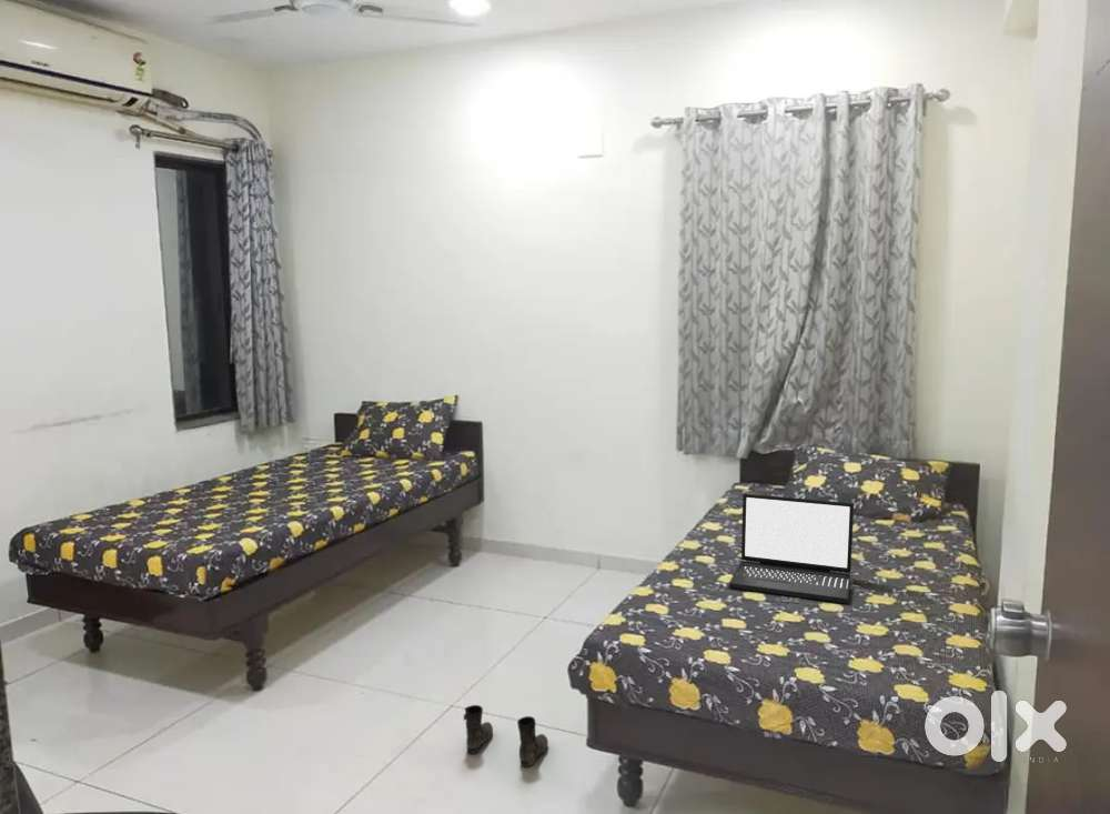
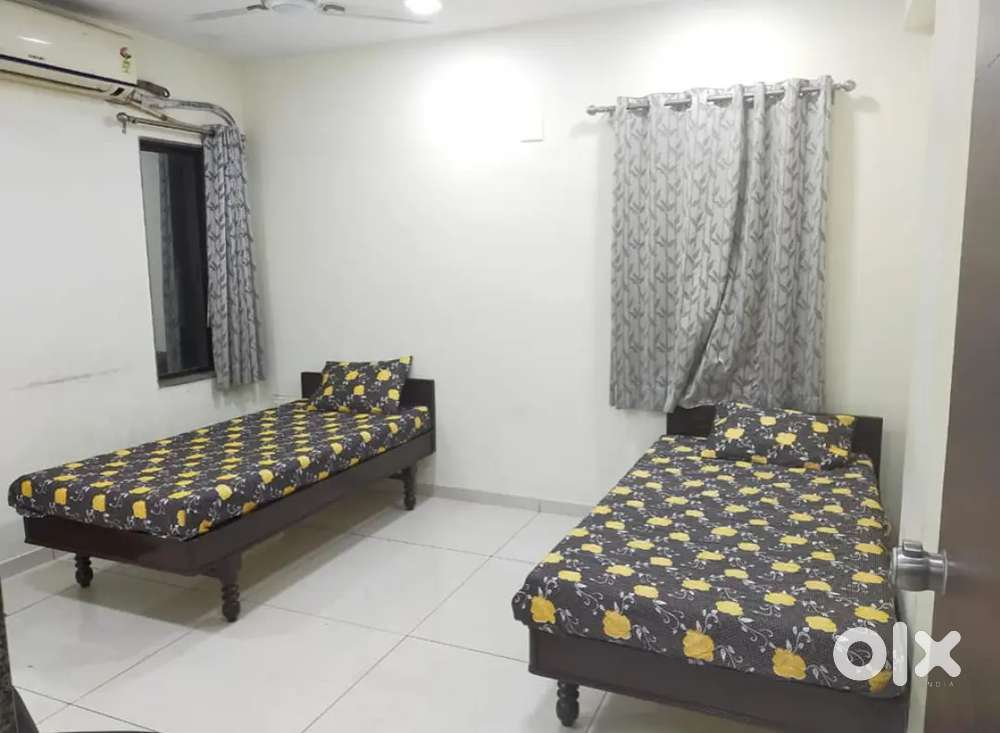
- laptop (791, 544)
- boots (517, 724)
